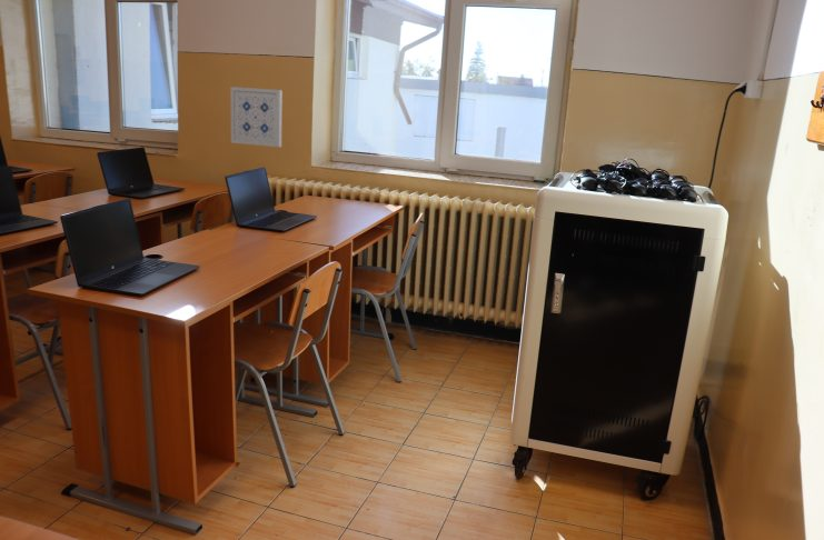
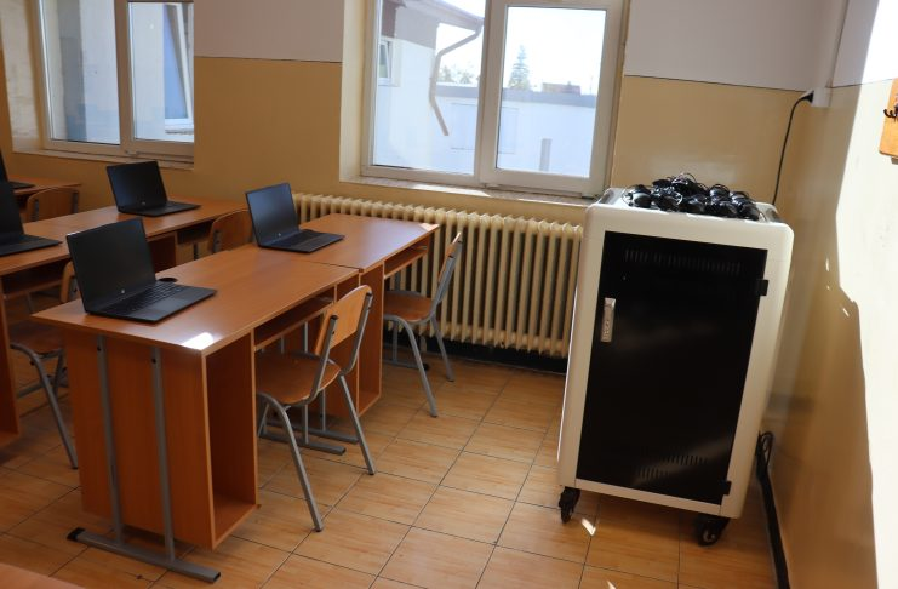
- wall art (256, 117)
